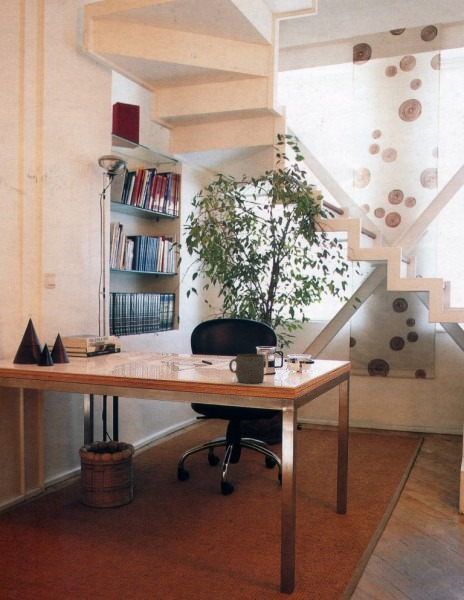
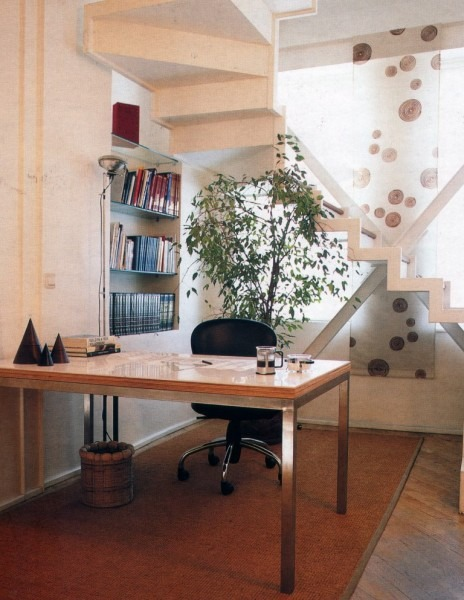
- mug (246, 367)
